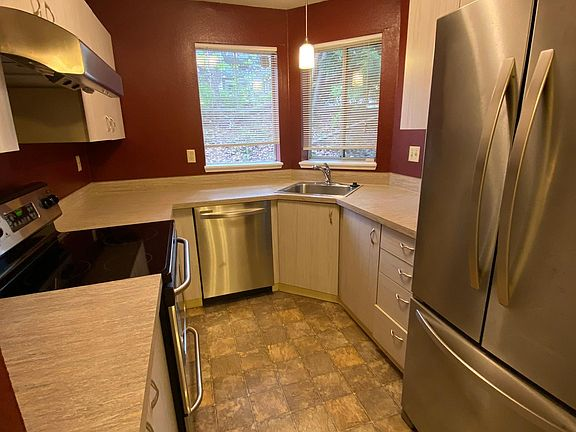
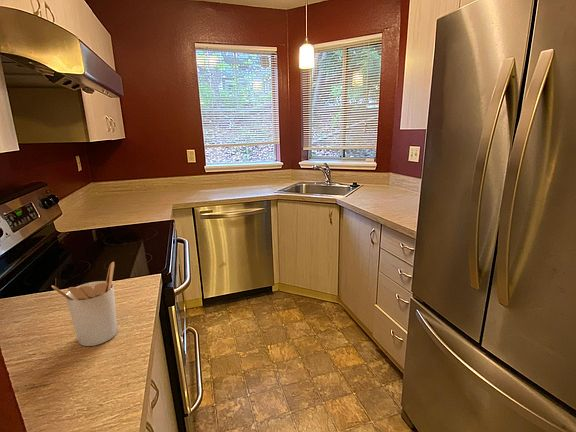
+ utensil holder (93, 306)
